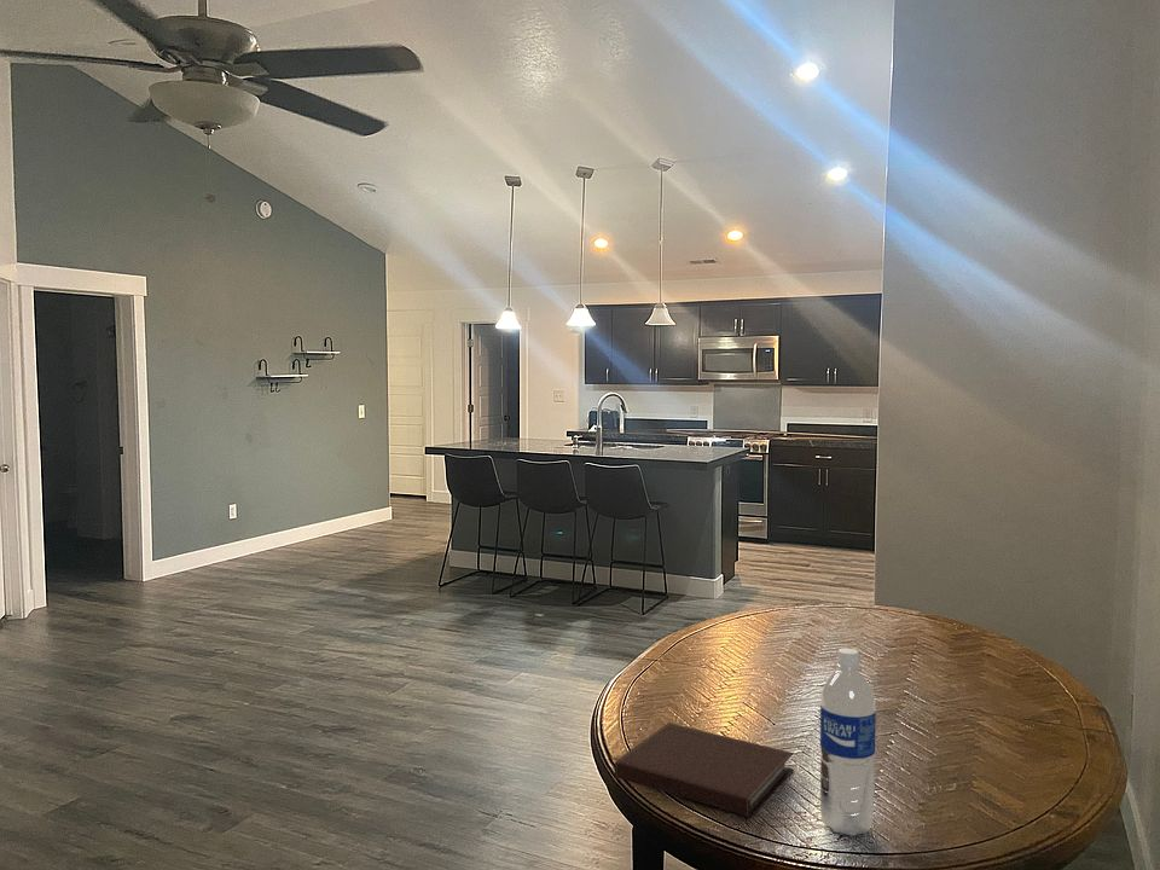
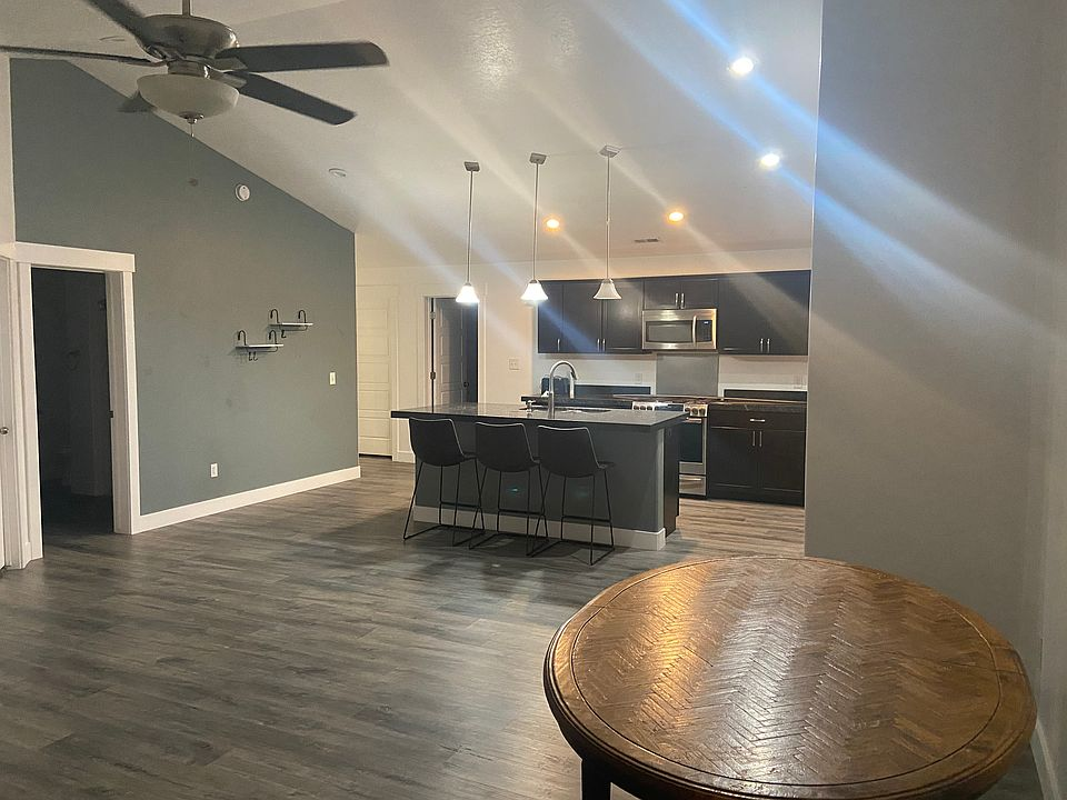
- notebook (704, 765)
- water bottle (847, 738)
